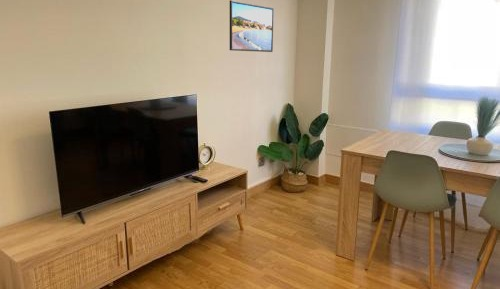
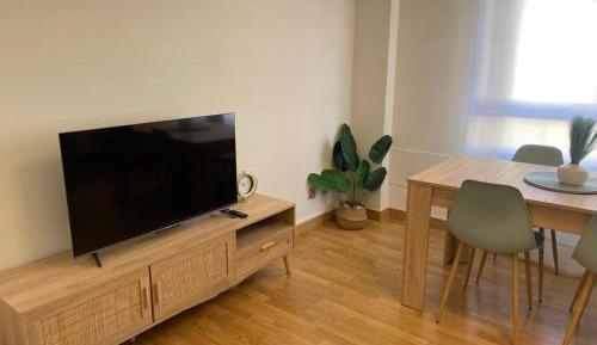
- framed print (252, 28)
